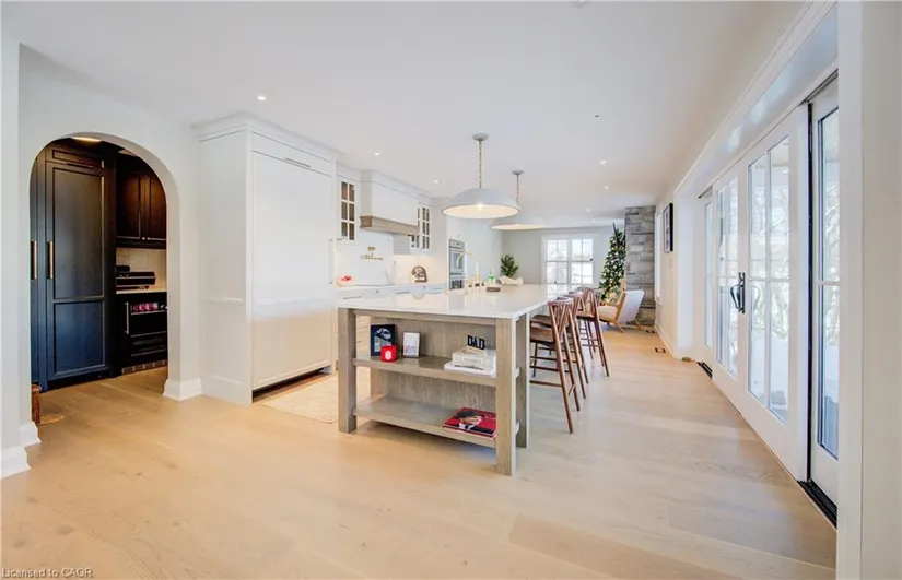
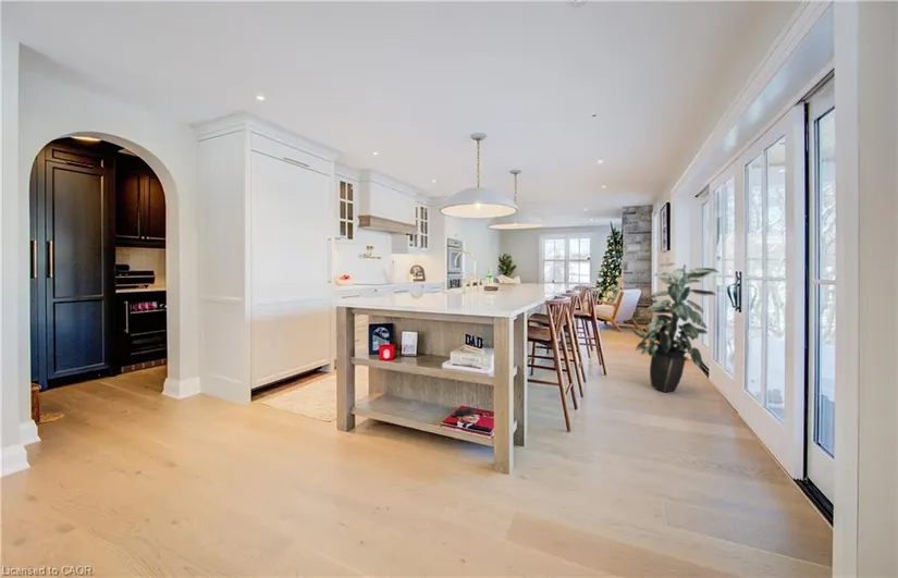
+ indoor plant (673, 327)
